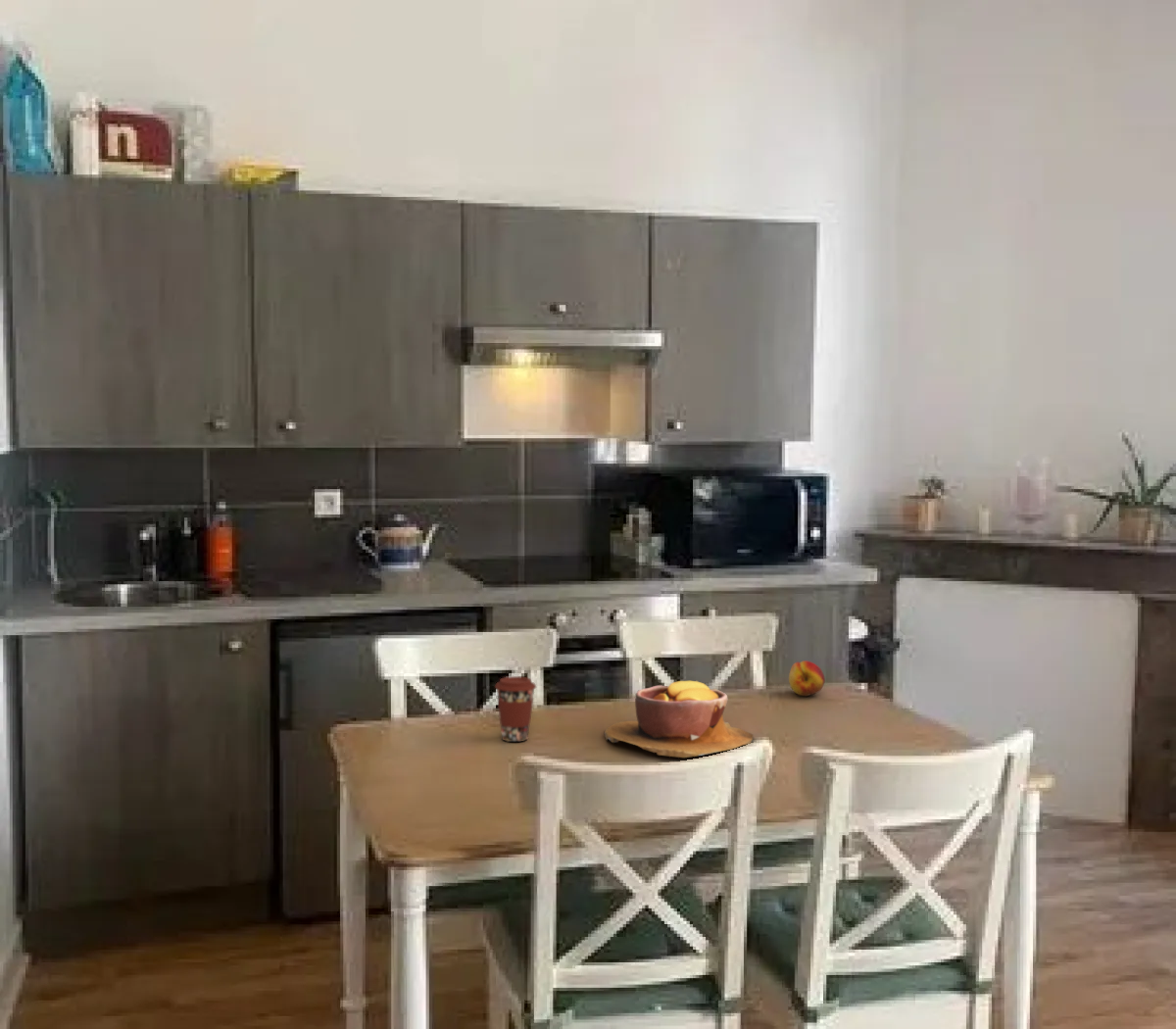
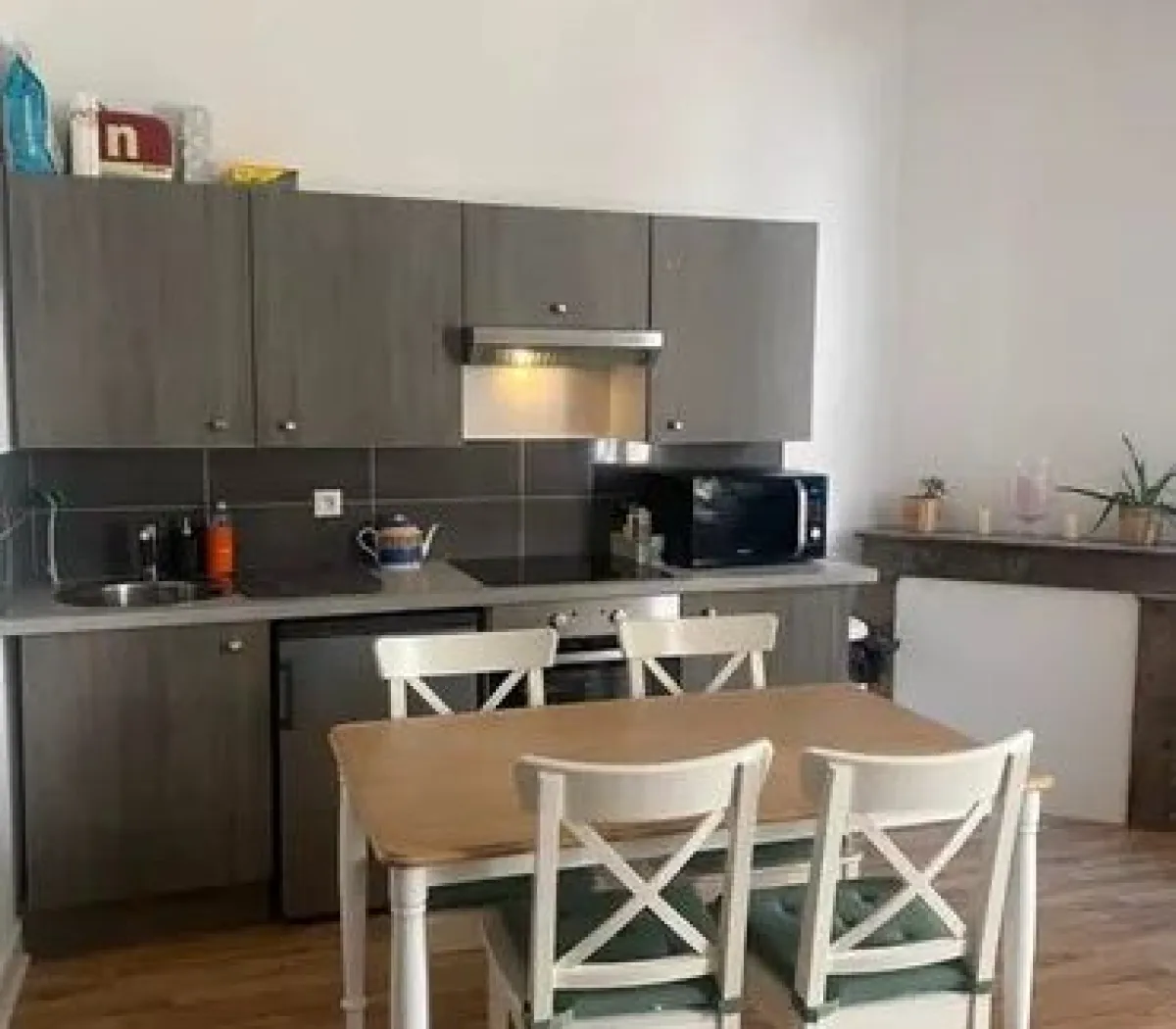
- bowl (679, 712)
- coffee cup (514, 709)
- fruit (807, 677)
